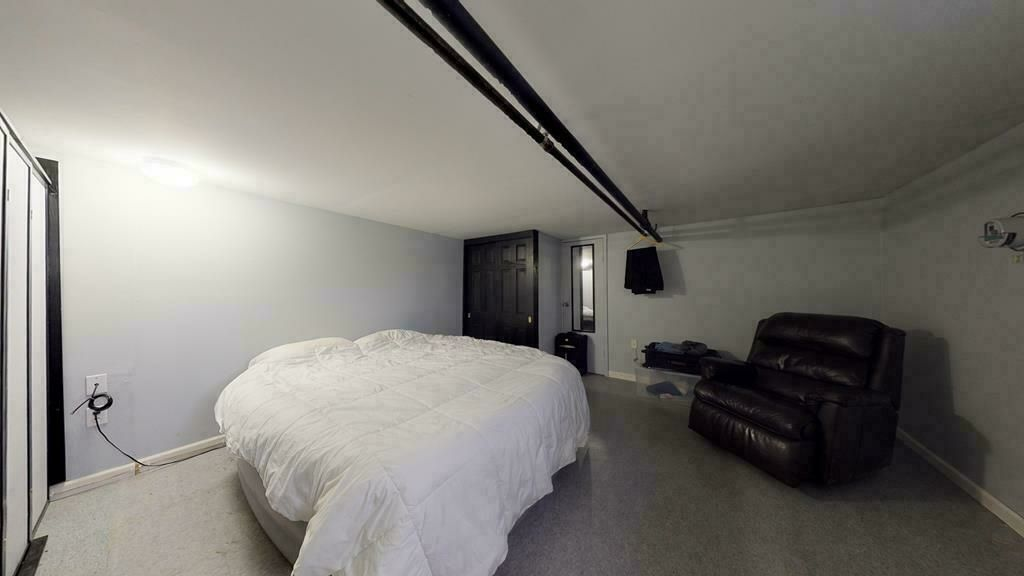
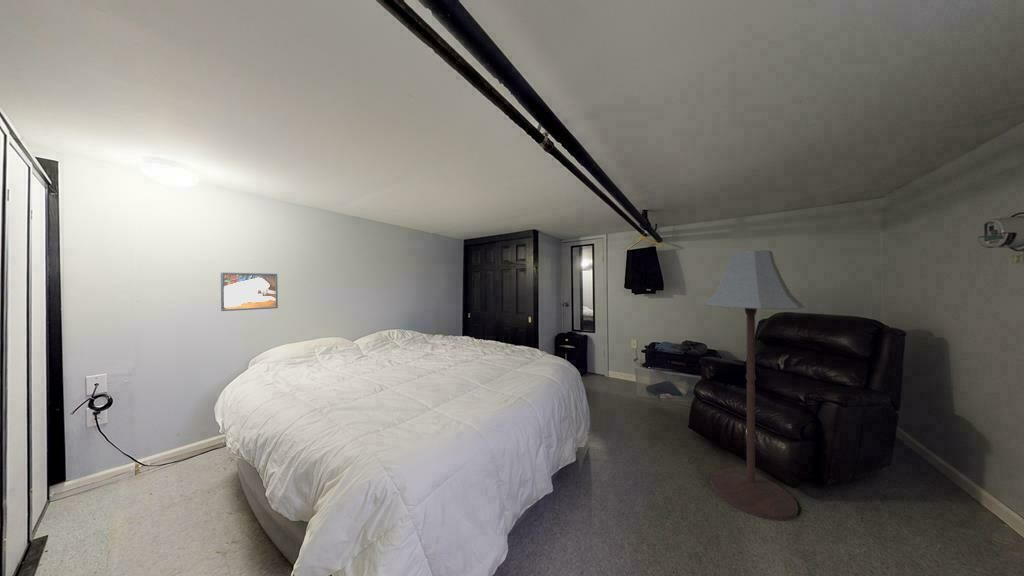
+ floor lamp (750, 373)
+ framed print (250, 291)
